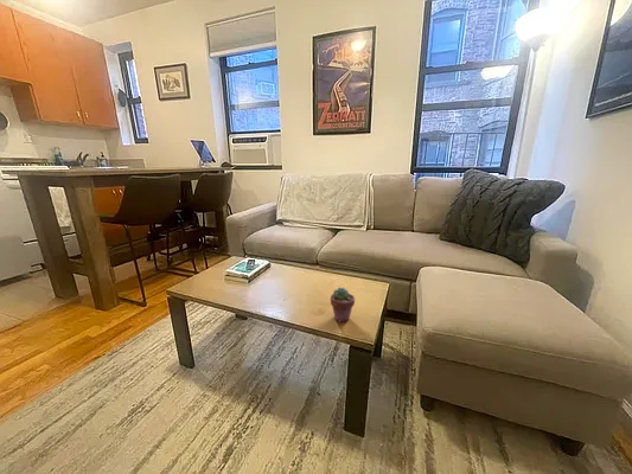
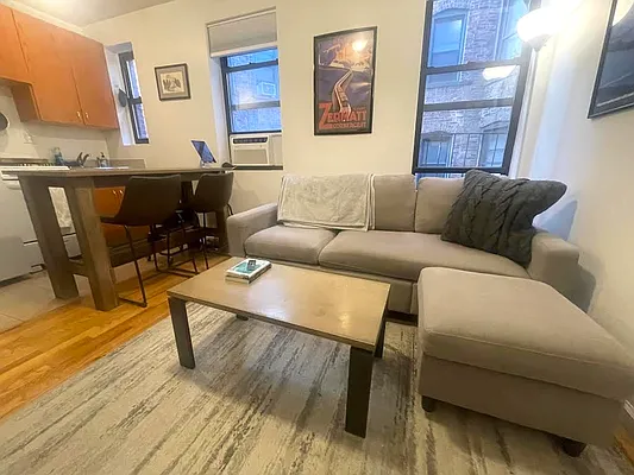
- potted succulent (341, 302)
